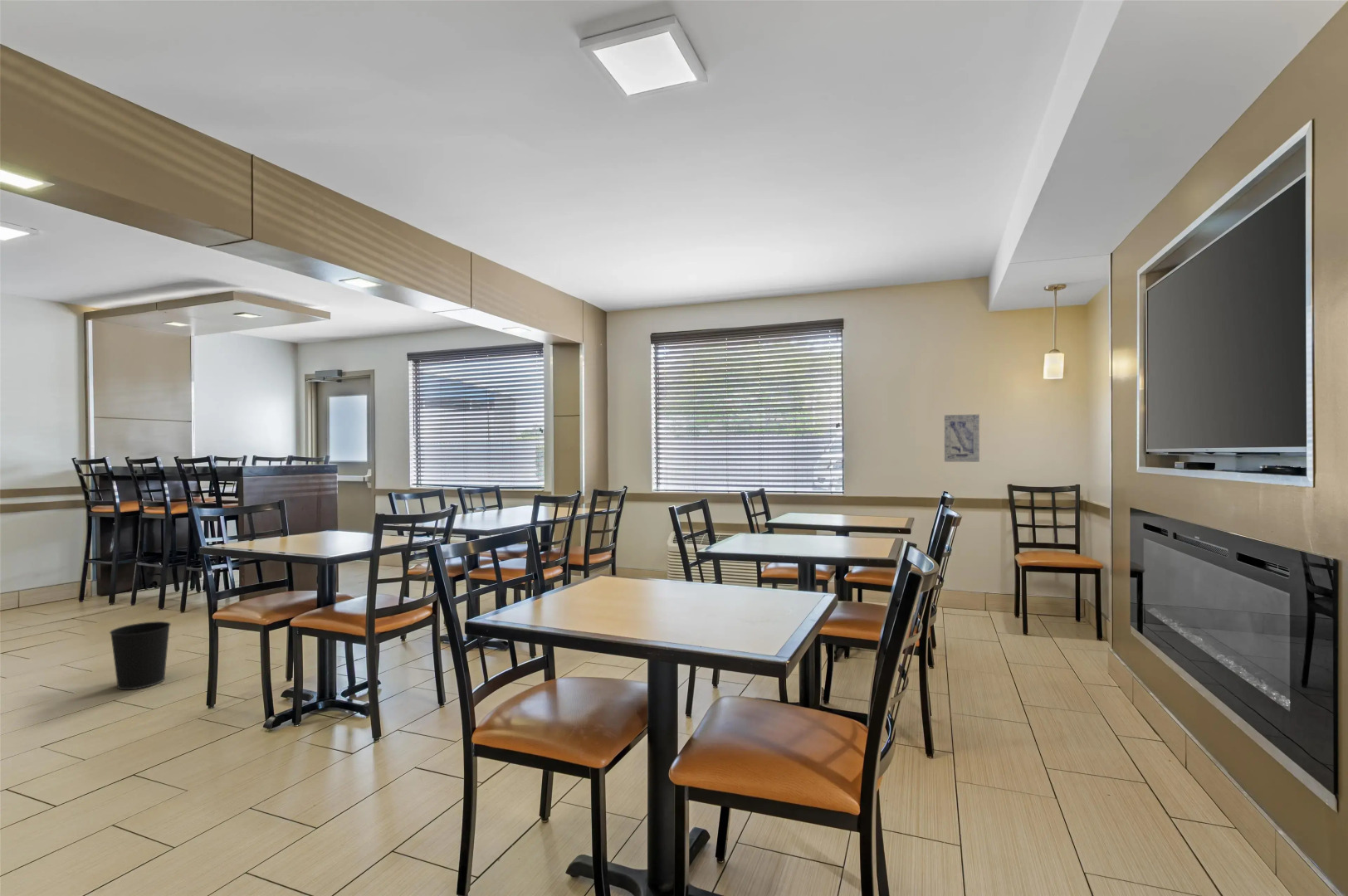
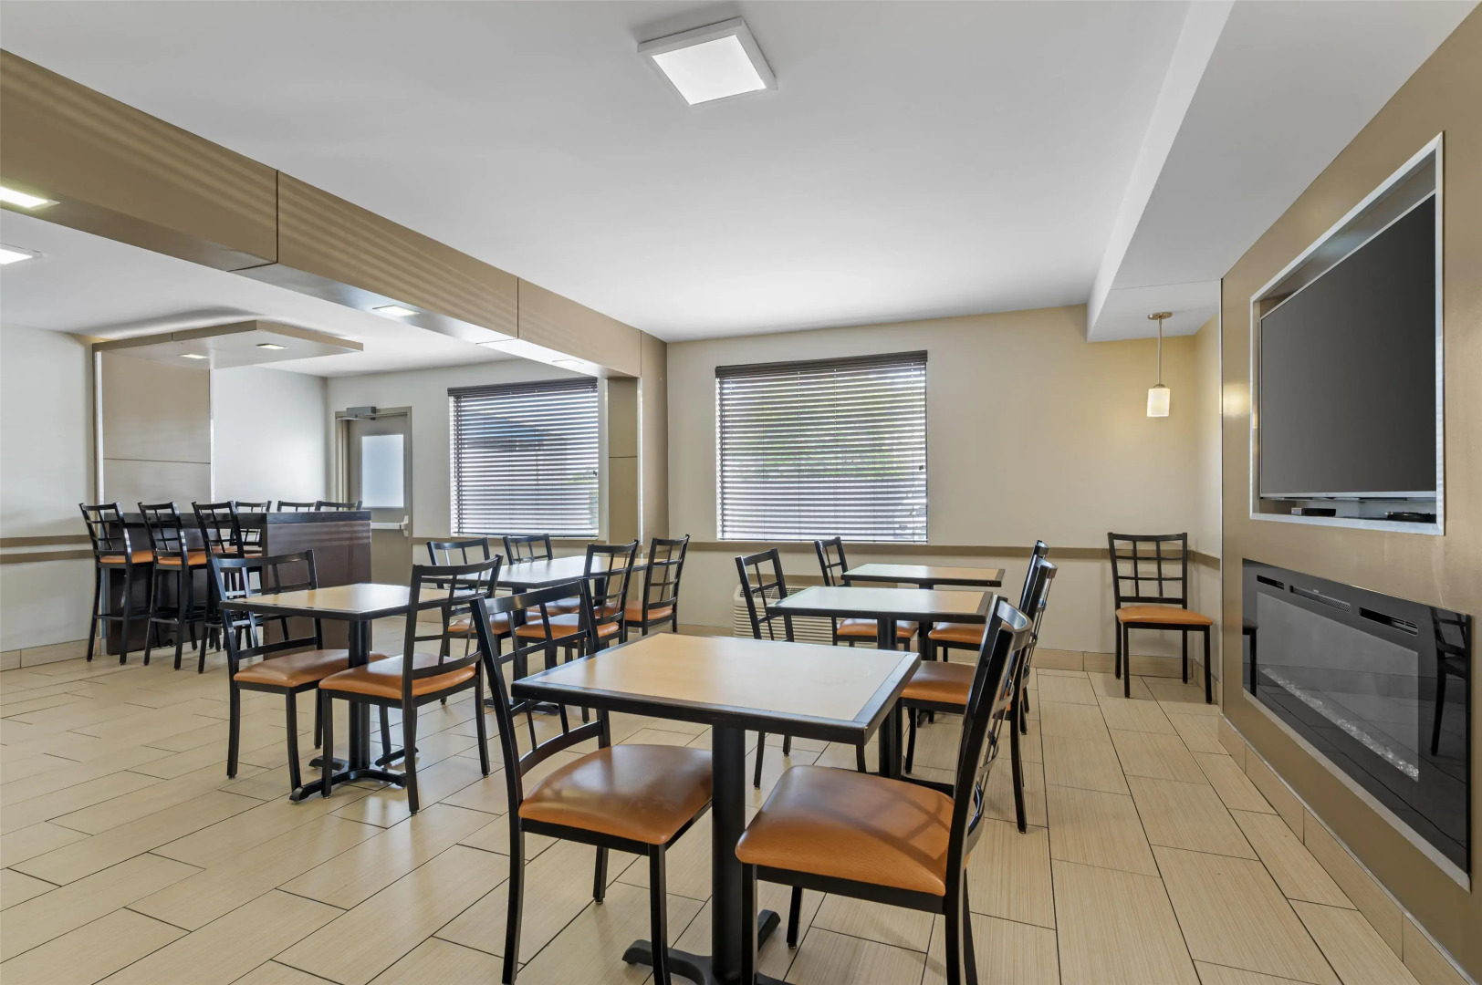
- wastebasket (141, 655)
- wall art (961, 438)
